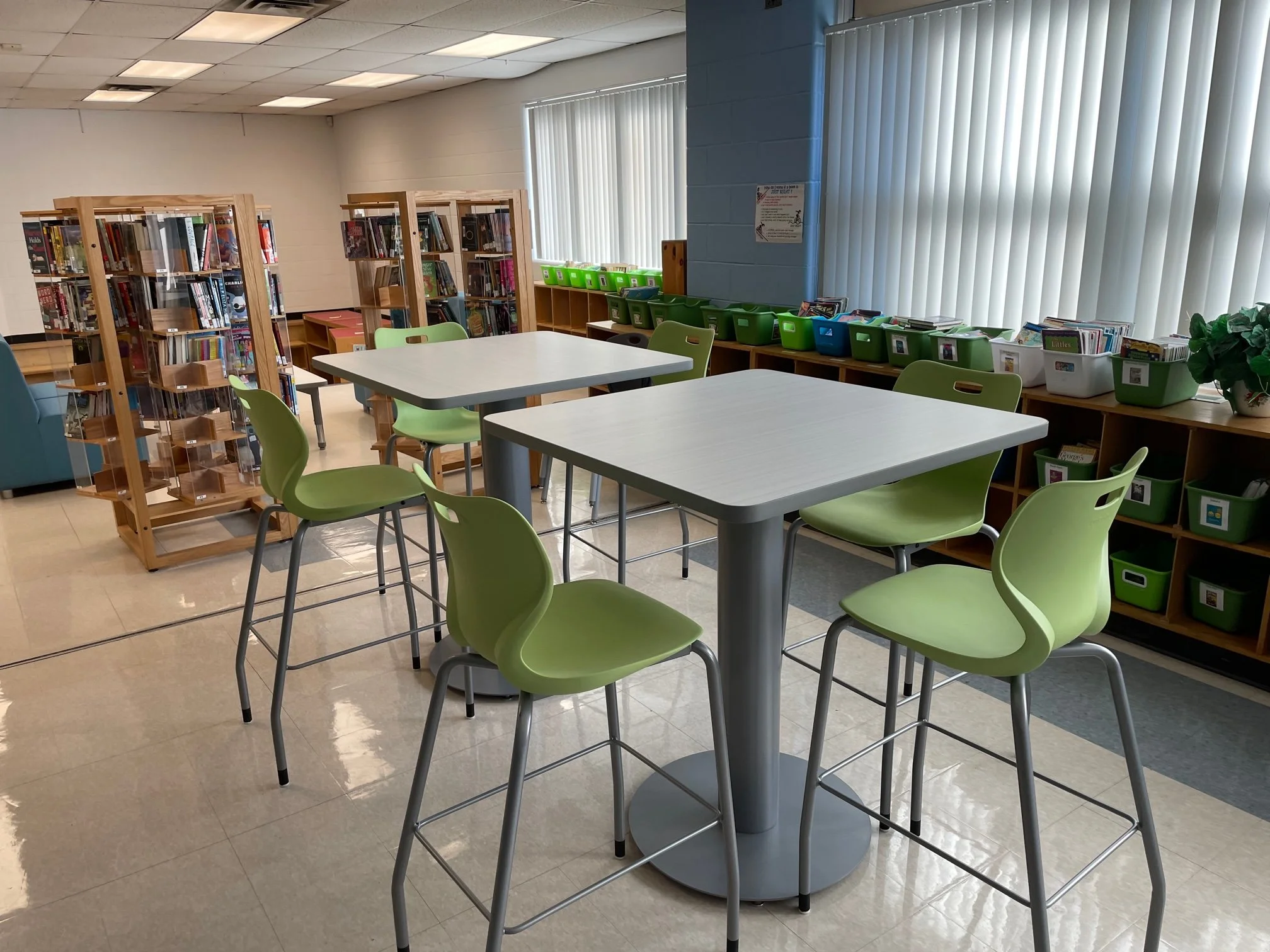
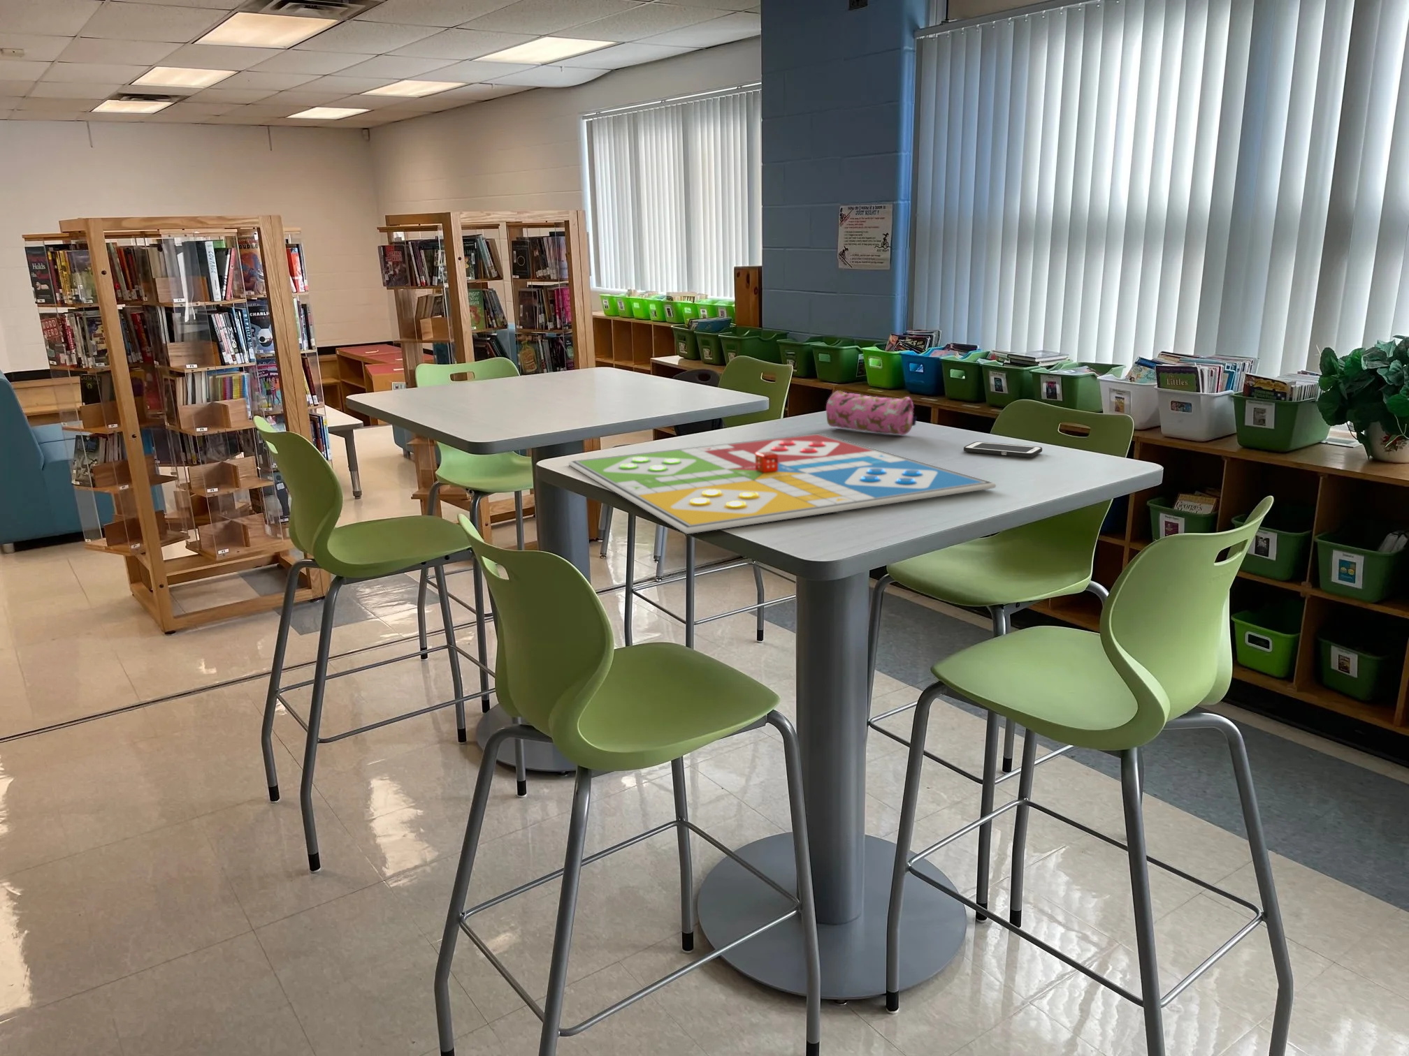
+ cell phone (1002, 449)
+ pencil case (869, 412)
+ gameboard (766, 465)
